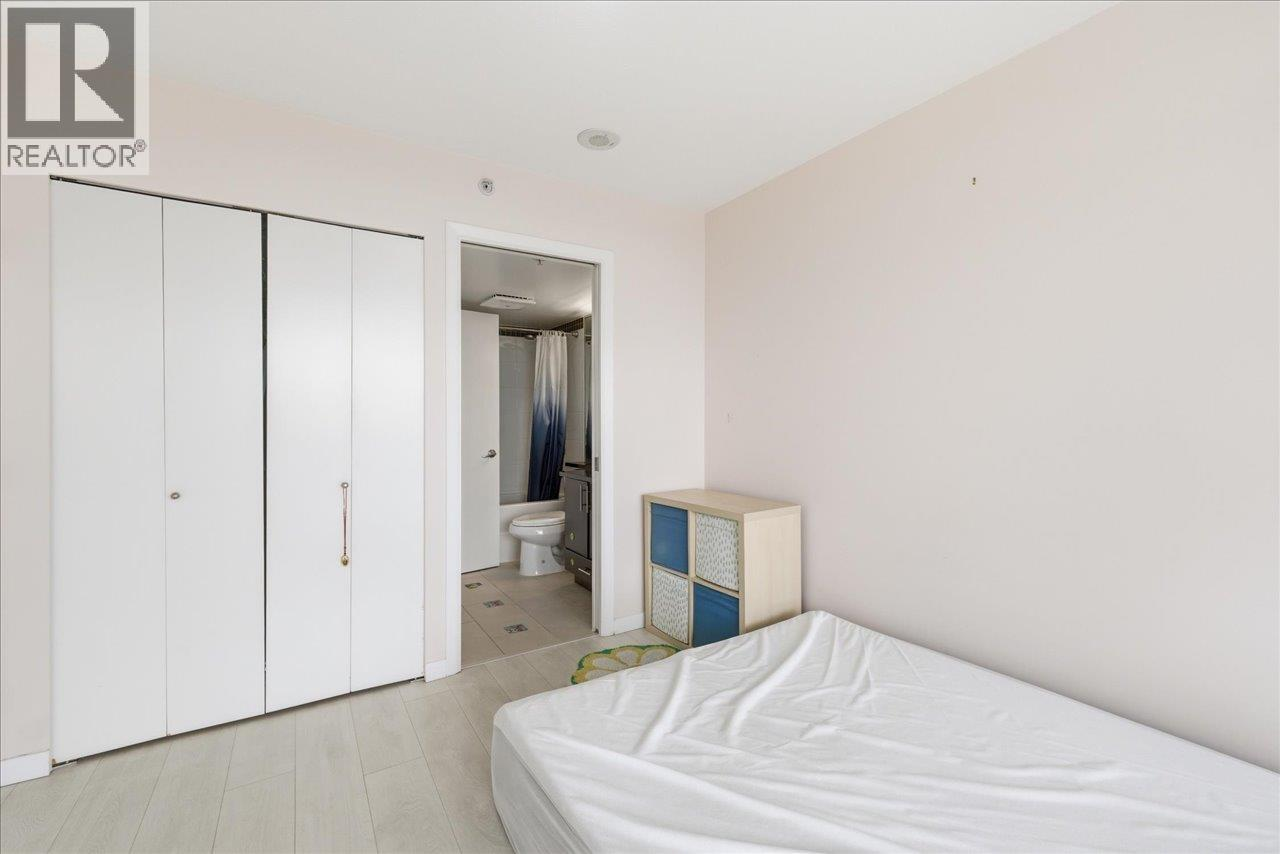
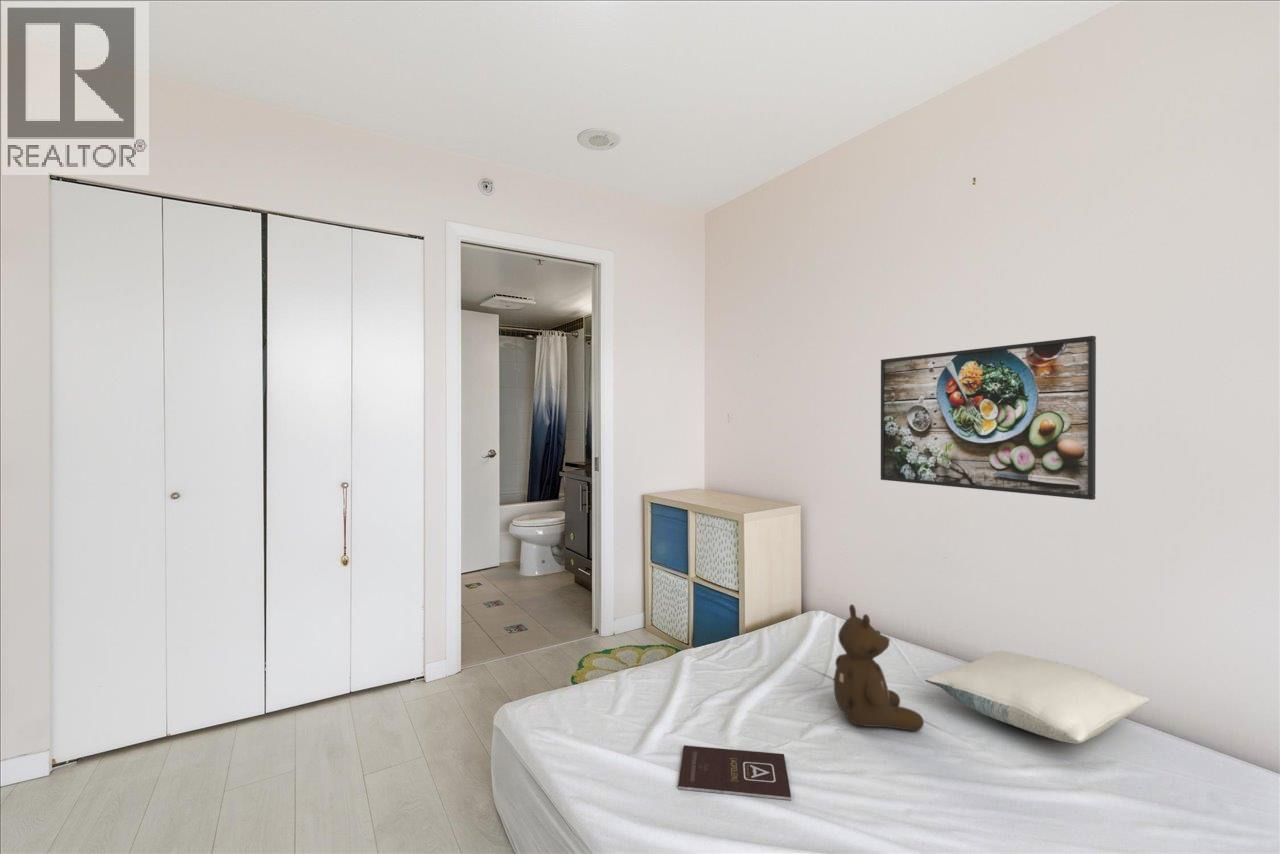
+ teddy bear (875, 664)
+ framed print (971, 418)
+ pillow (1031, 690)
+ book (733, 770)
